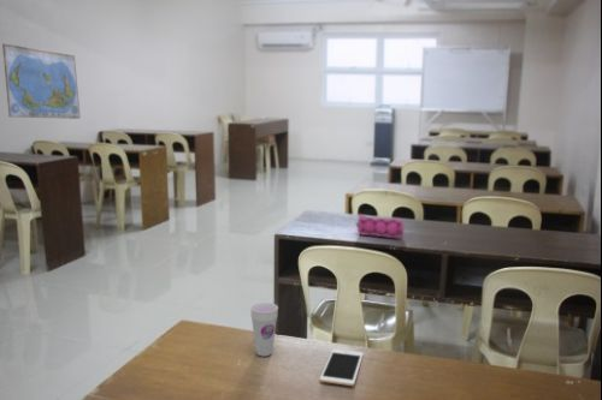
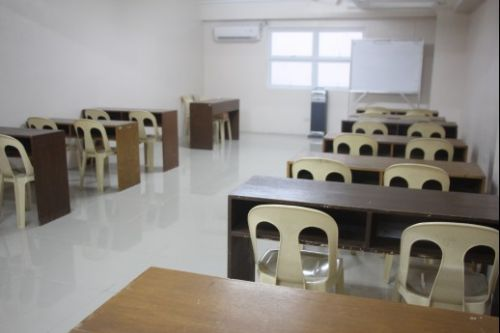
- world map (45, 84)
- pencil case (379, 226)
- cup (264, 329)
- cell phone (342, 365)
